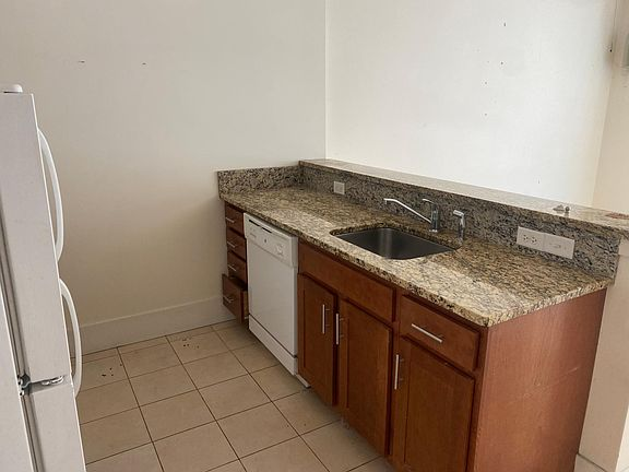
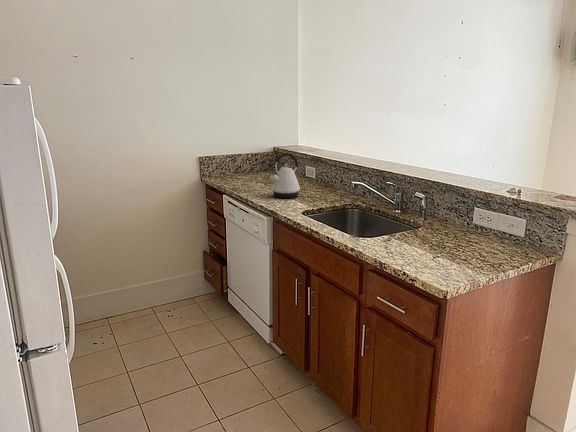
+ kettle (285, 174)
